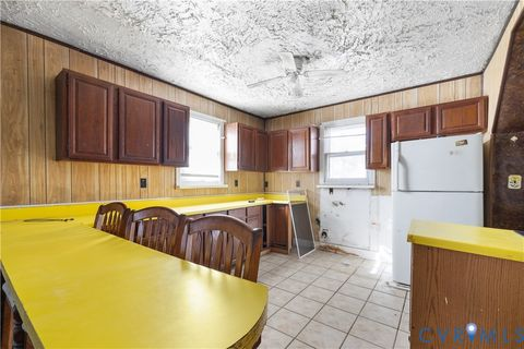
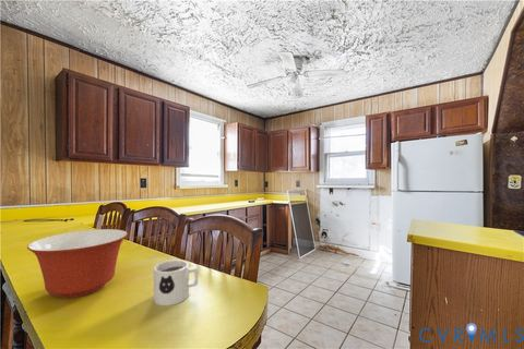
+ mixing bowl (82, 263)
+ mug (175, 279)
